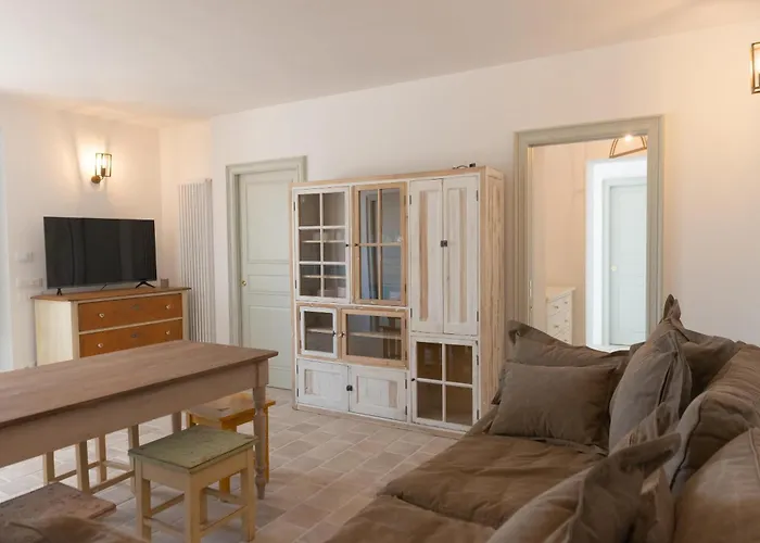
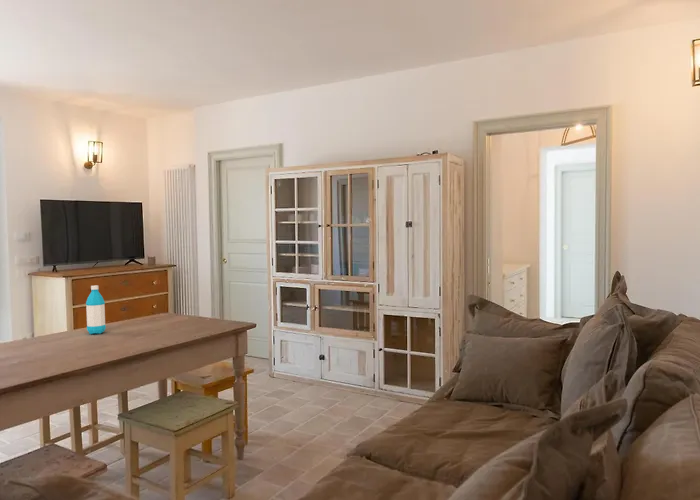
+ water bottle (95, 309)
